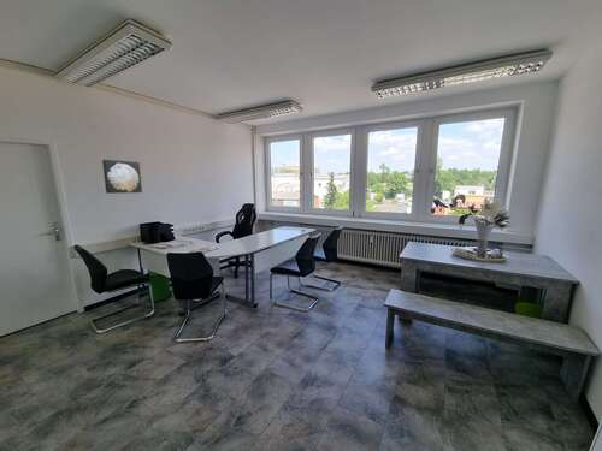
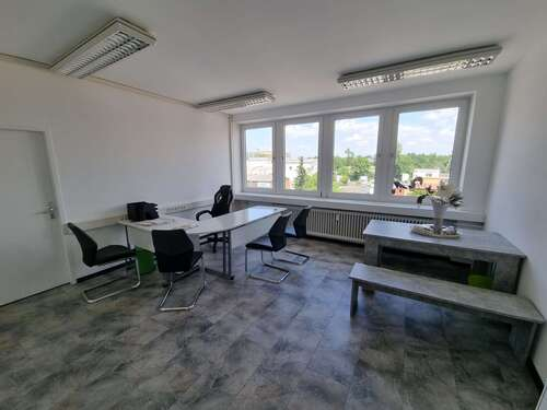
- wall art (123, 177)
